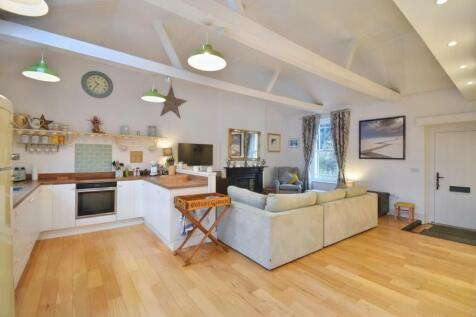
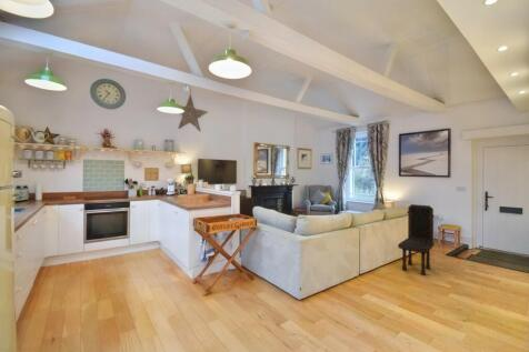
+ dining chair (416, 238)
